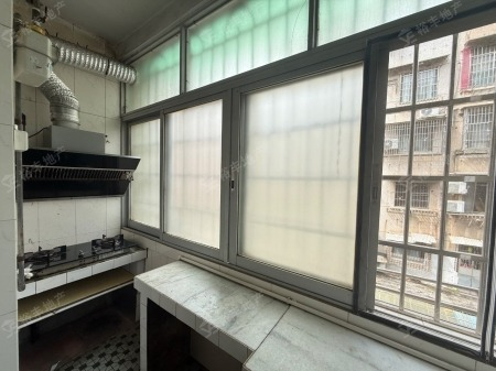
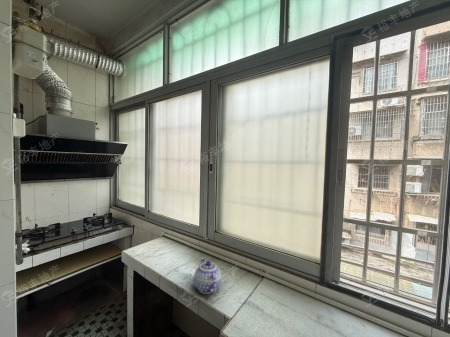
+ teapot (207, 274)
